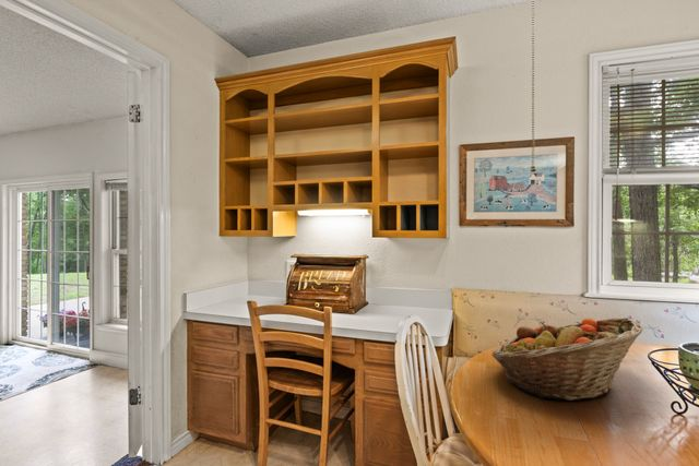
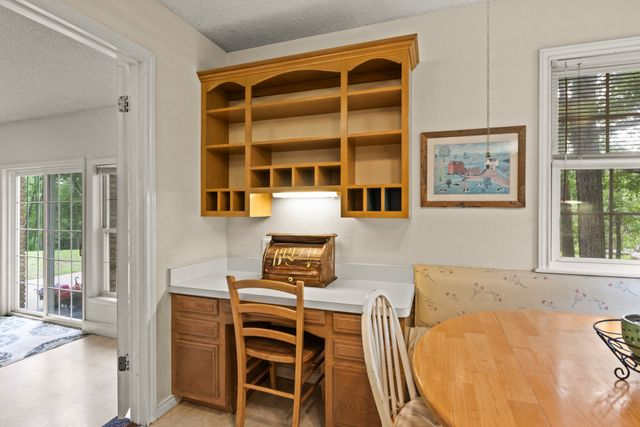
- fruit basket (564, 349)
